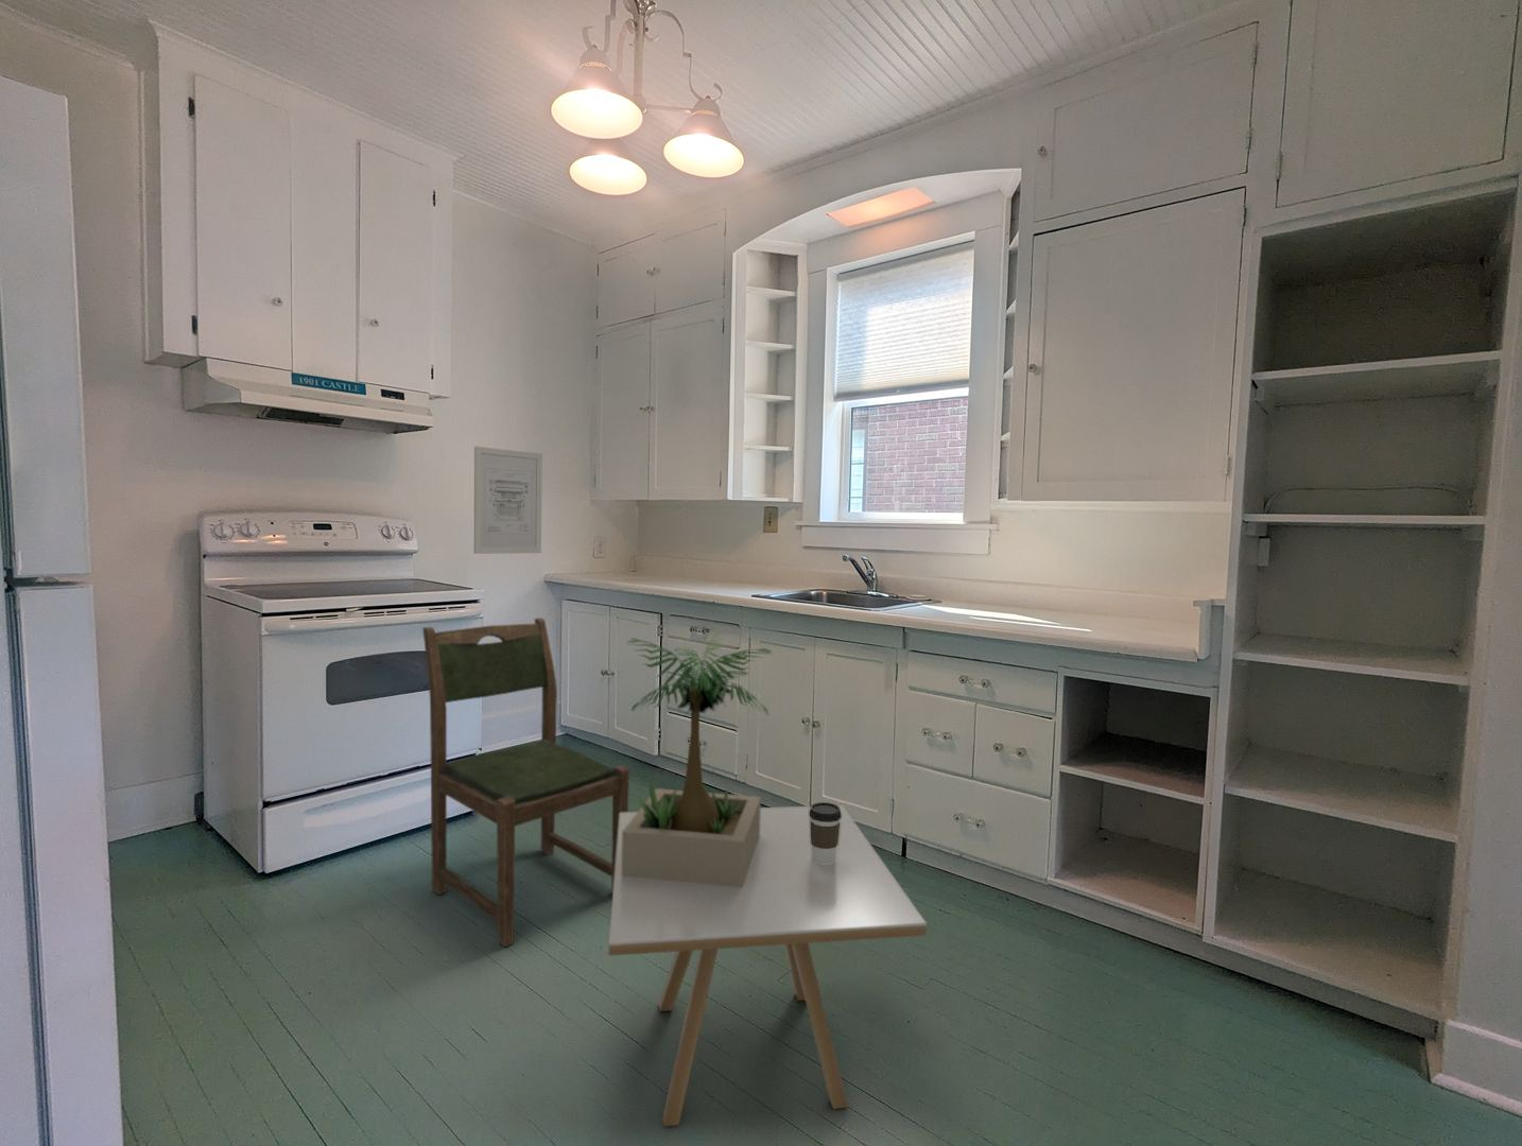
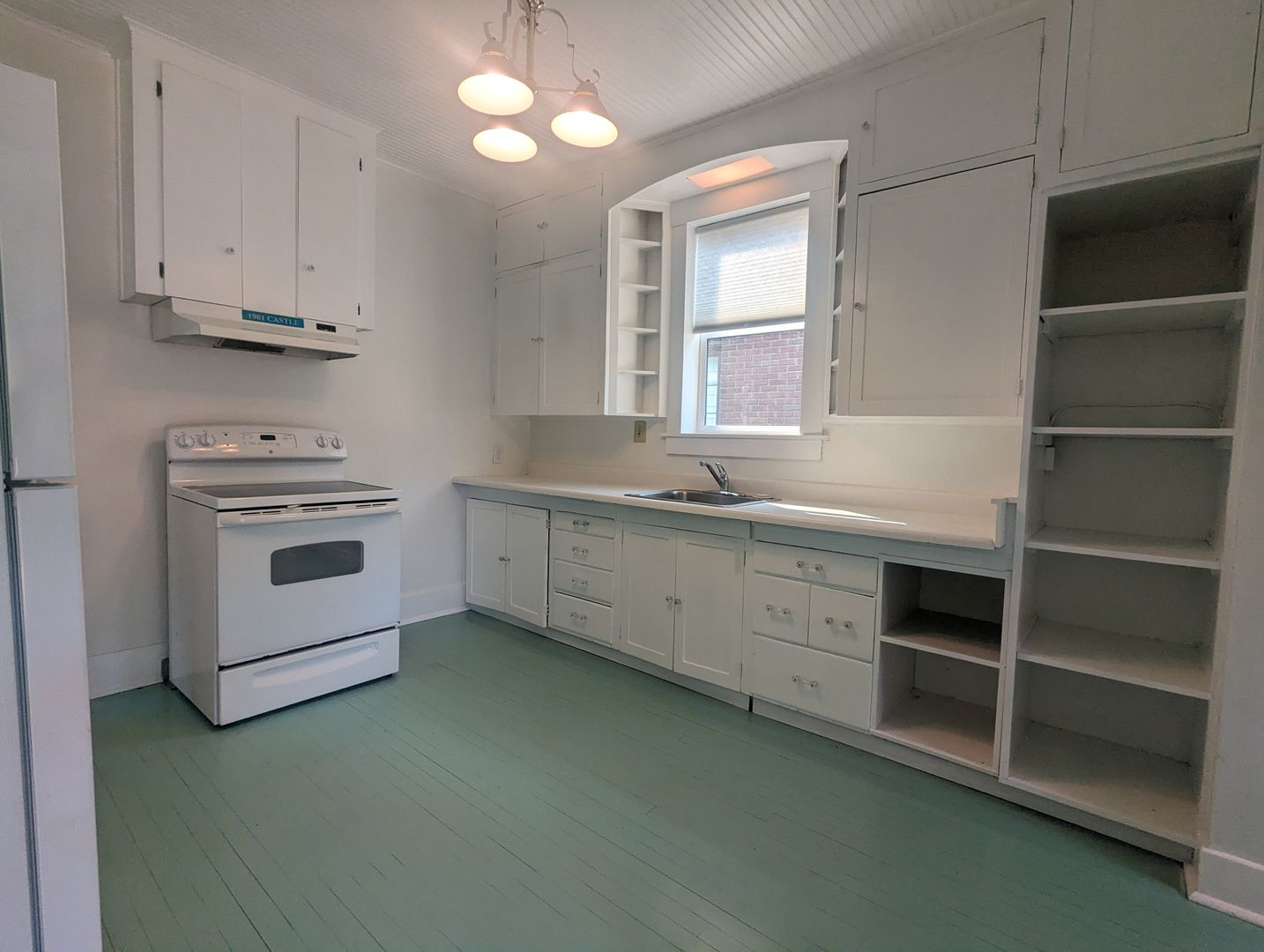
- wall art (508, 502)
- side table (744, 946)
- potted plant (689, 749)
- coffee cup (824, 833)
- dining chair (524, 761)
